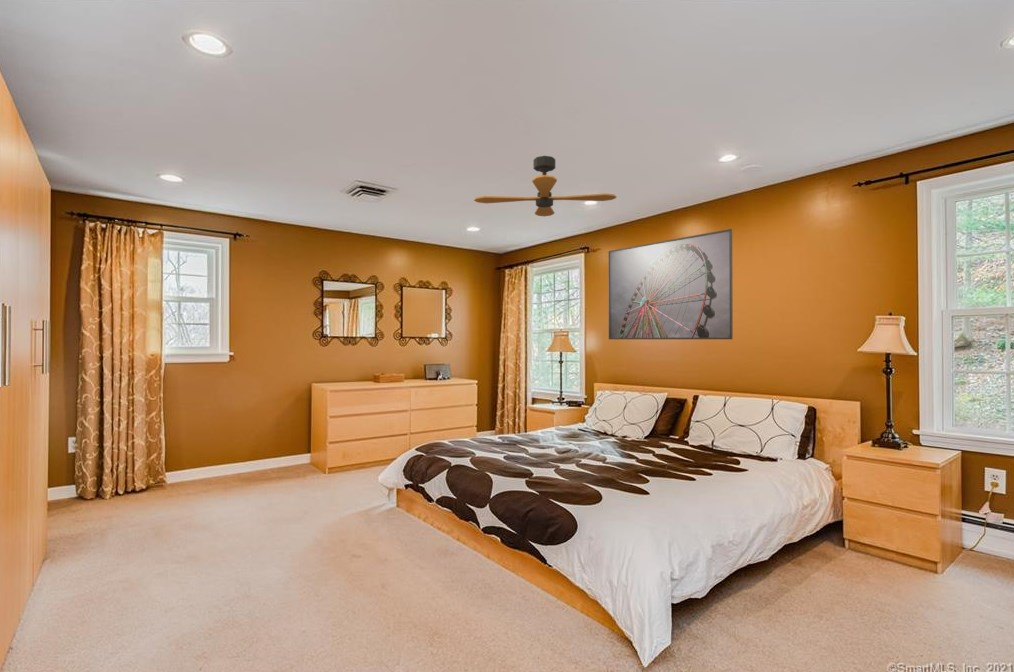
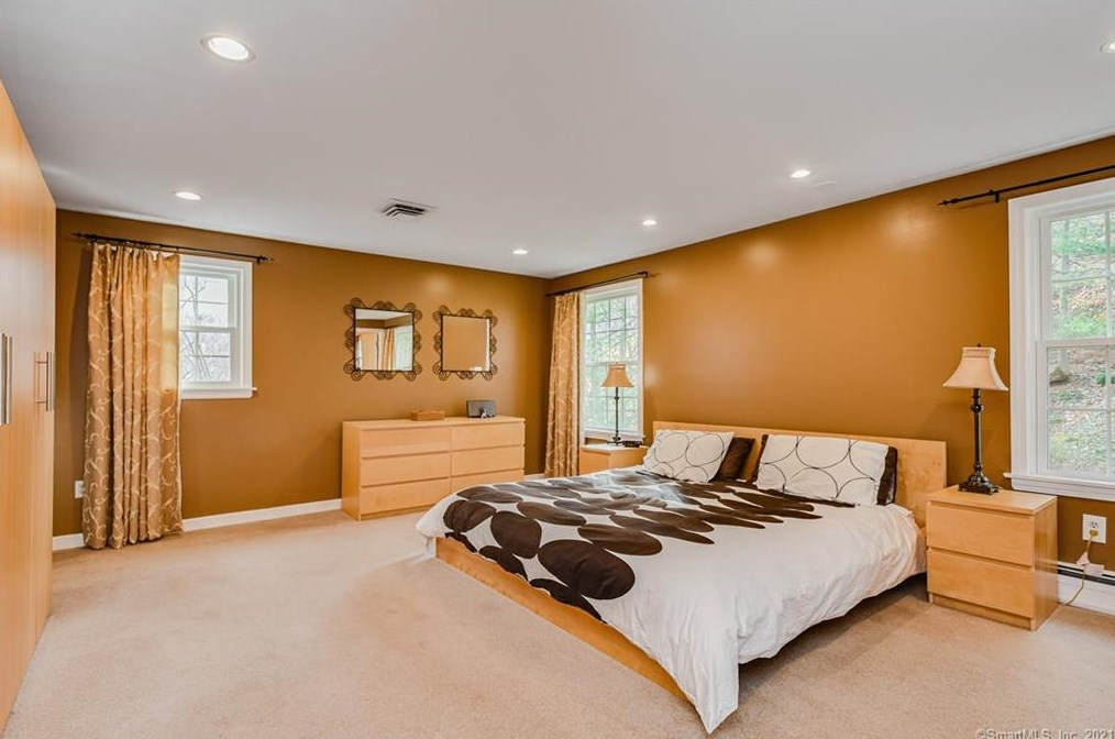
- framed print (663, 290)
- ceiling fan (544, 182)
